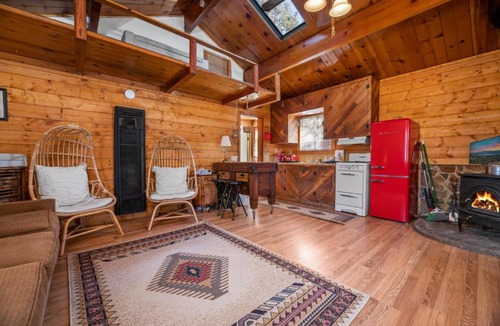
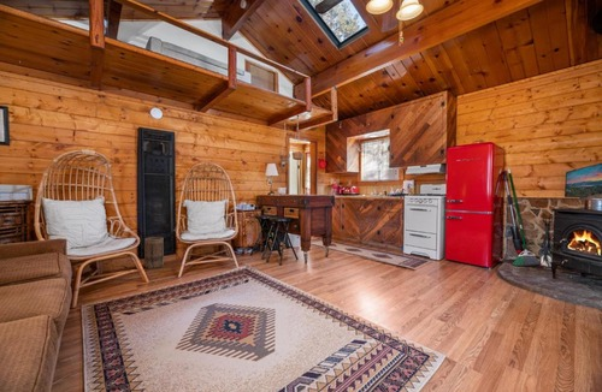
+ basket (154, 251)
